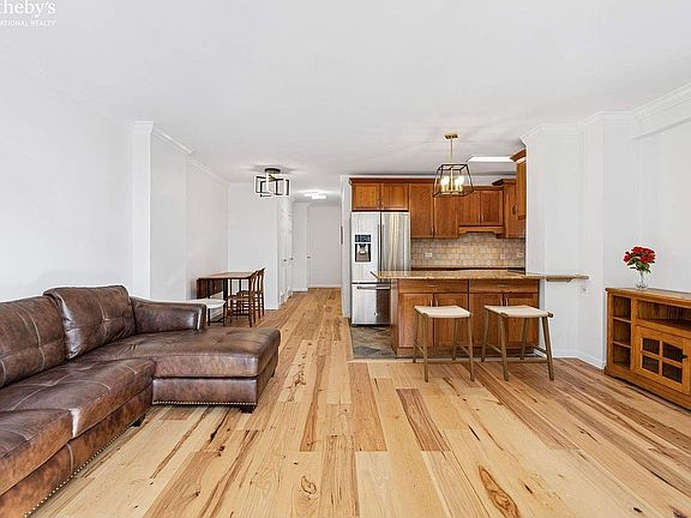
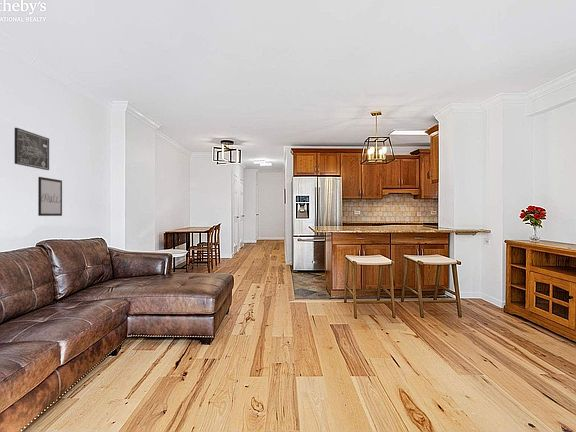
+ wall art (33, 150)
+ wall art (50, 197)
